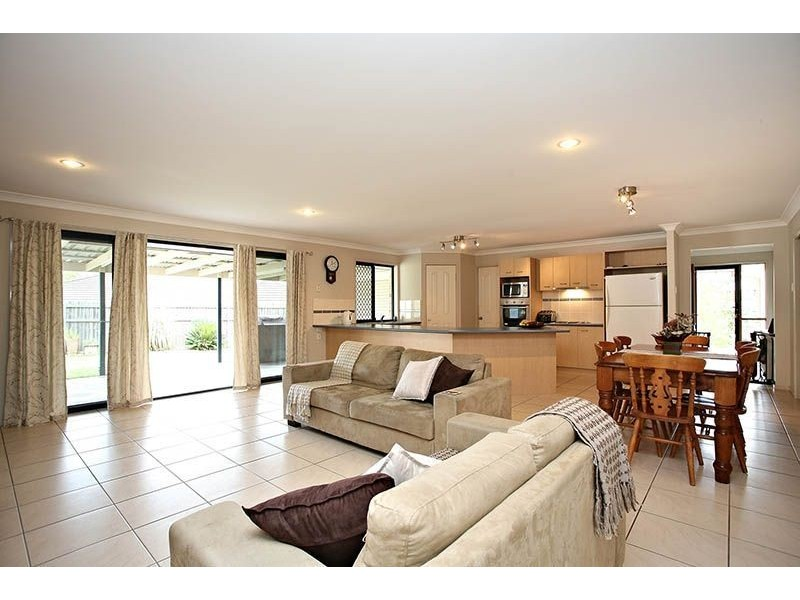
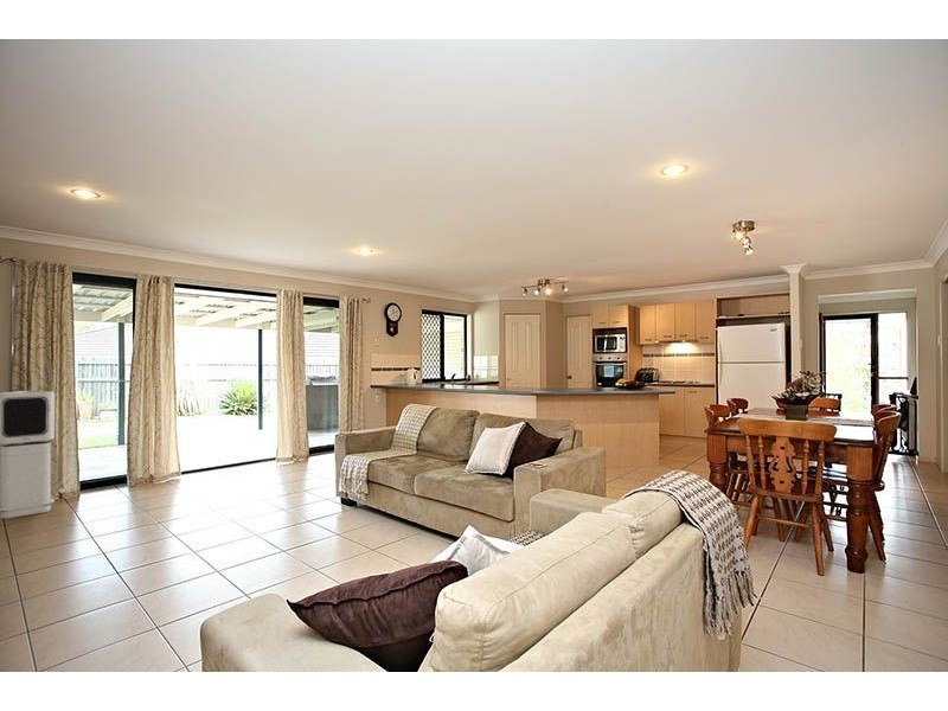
+ air purifier (26, 450)
